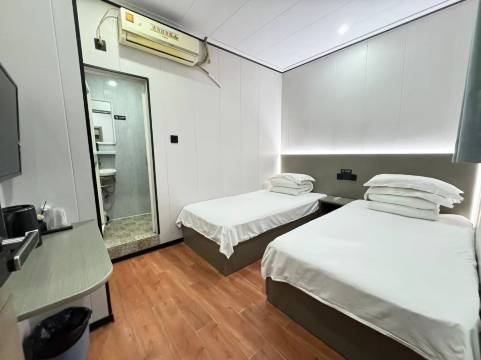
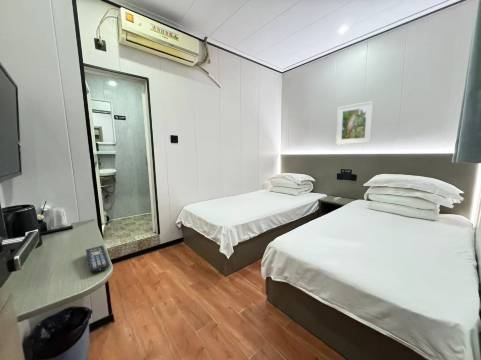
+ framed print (353, 124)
+ remote control (97, 257)
